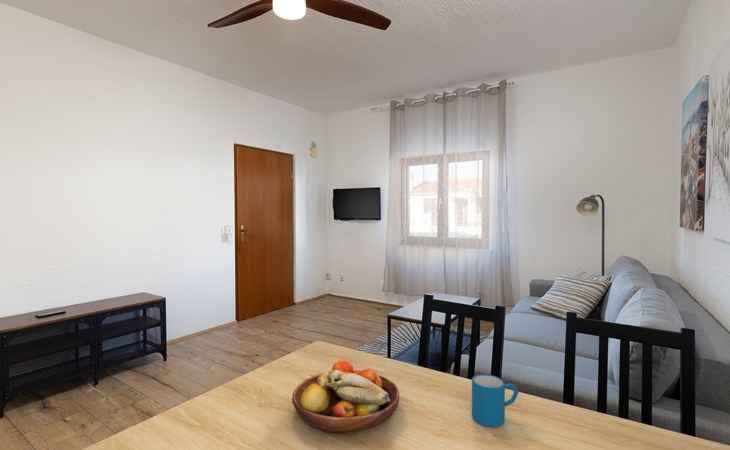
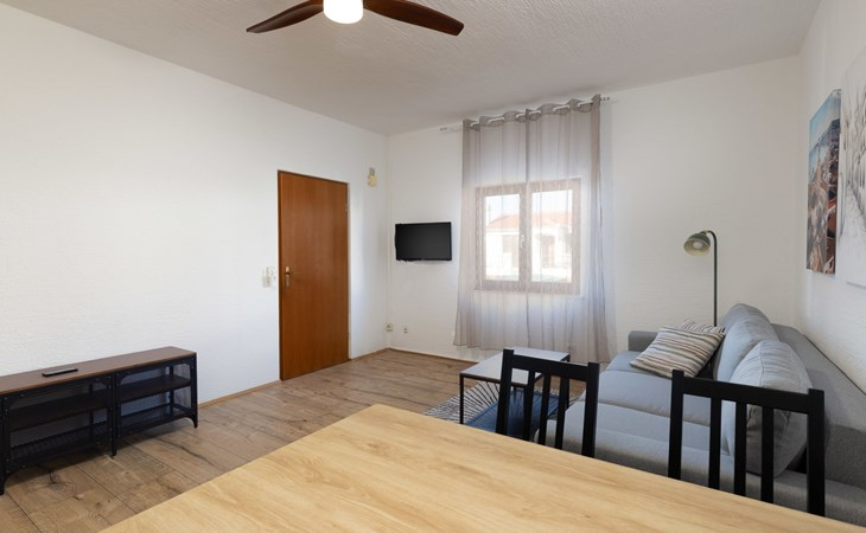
- fruit bowl (347, 387)
- mug (495, 399)
